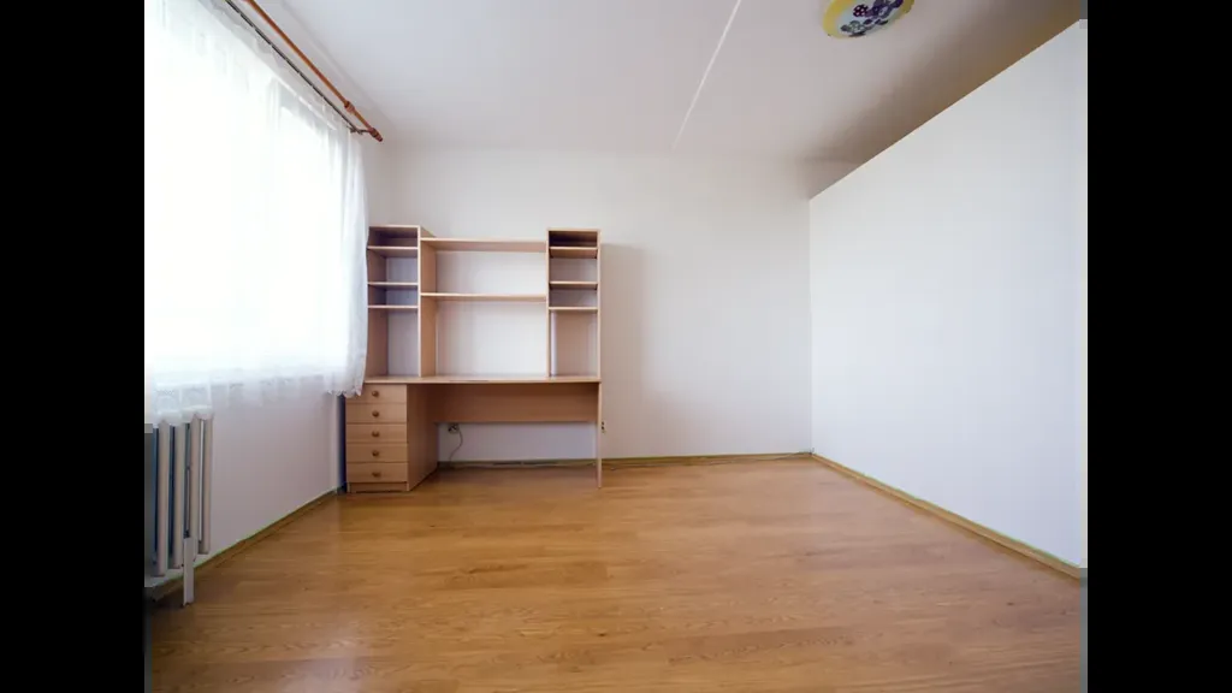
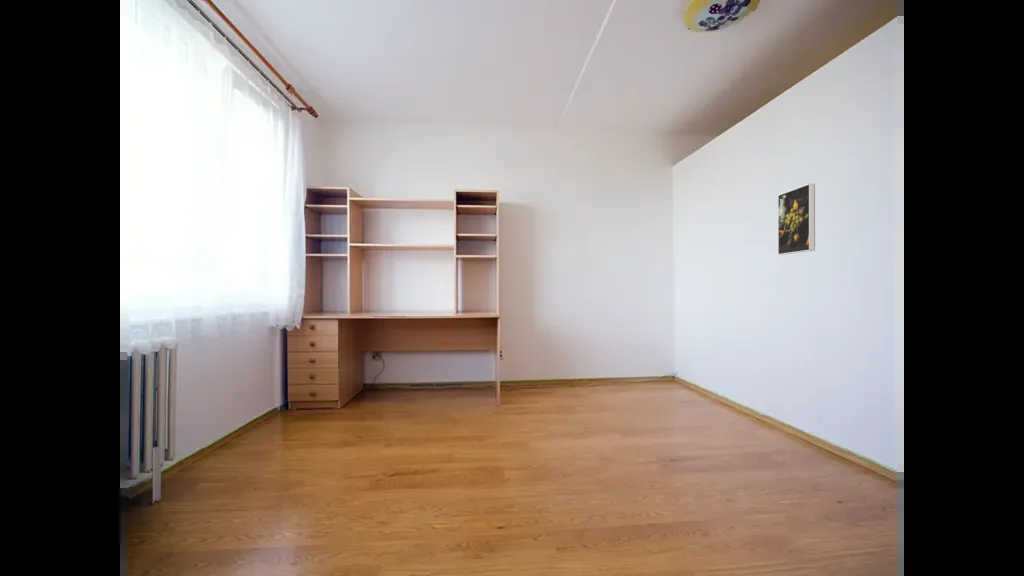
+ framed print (795, 221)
